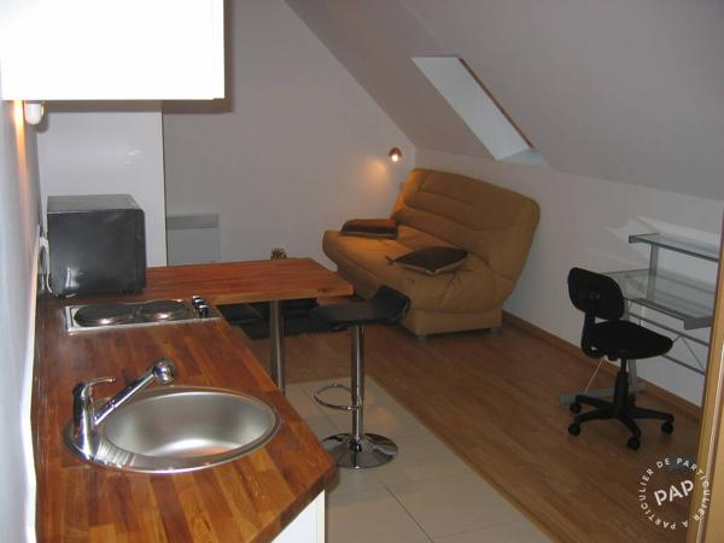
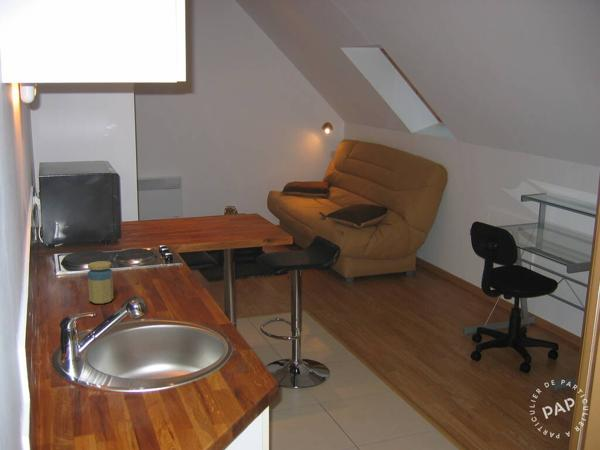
+ jar (100, 282)
